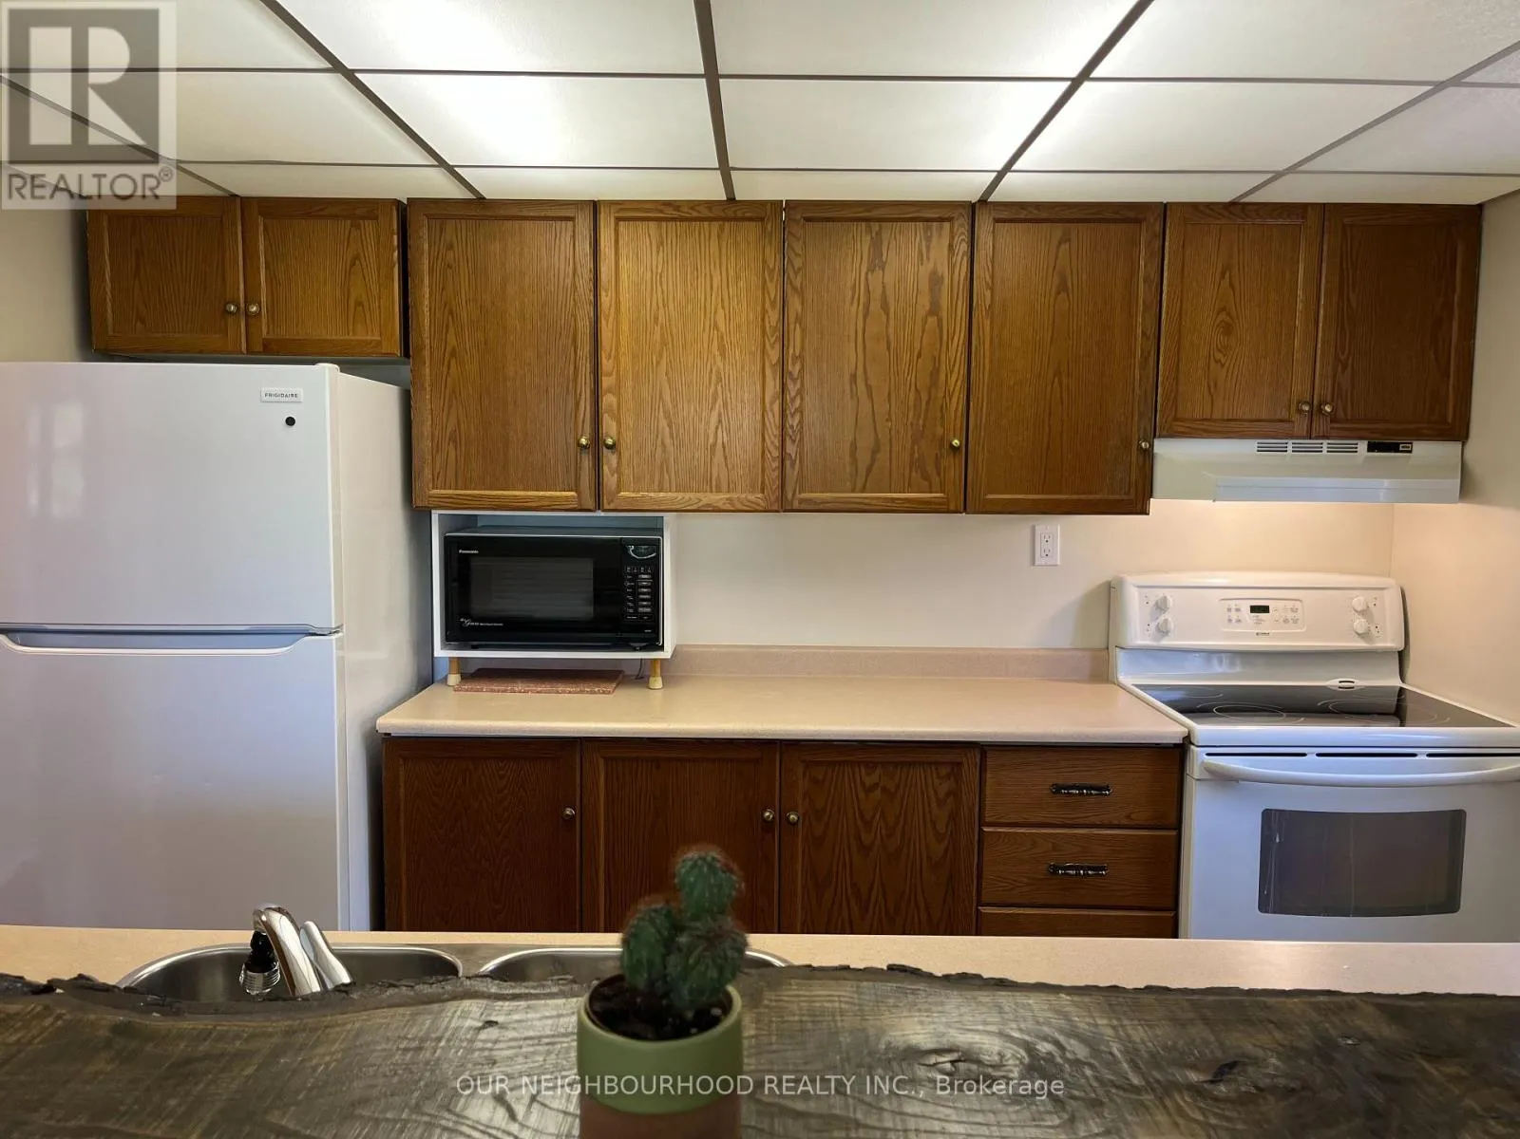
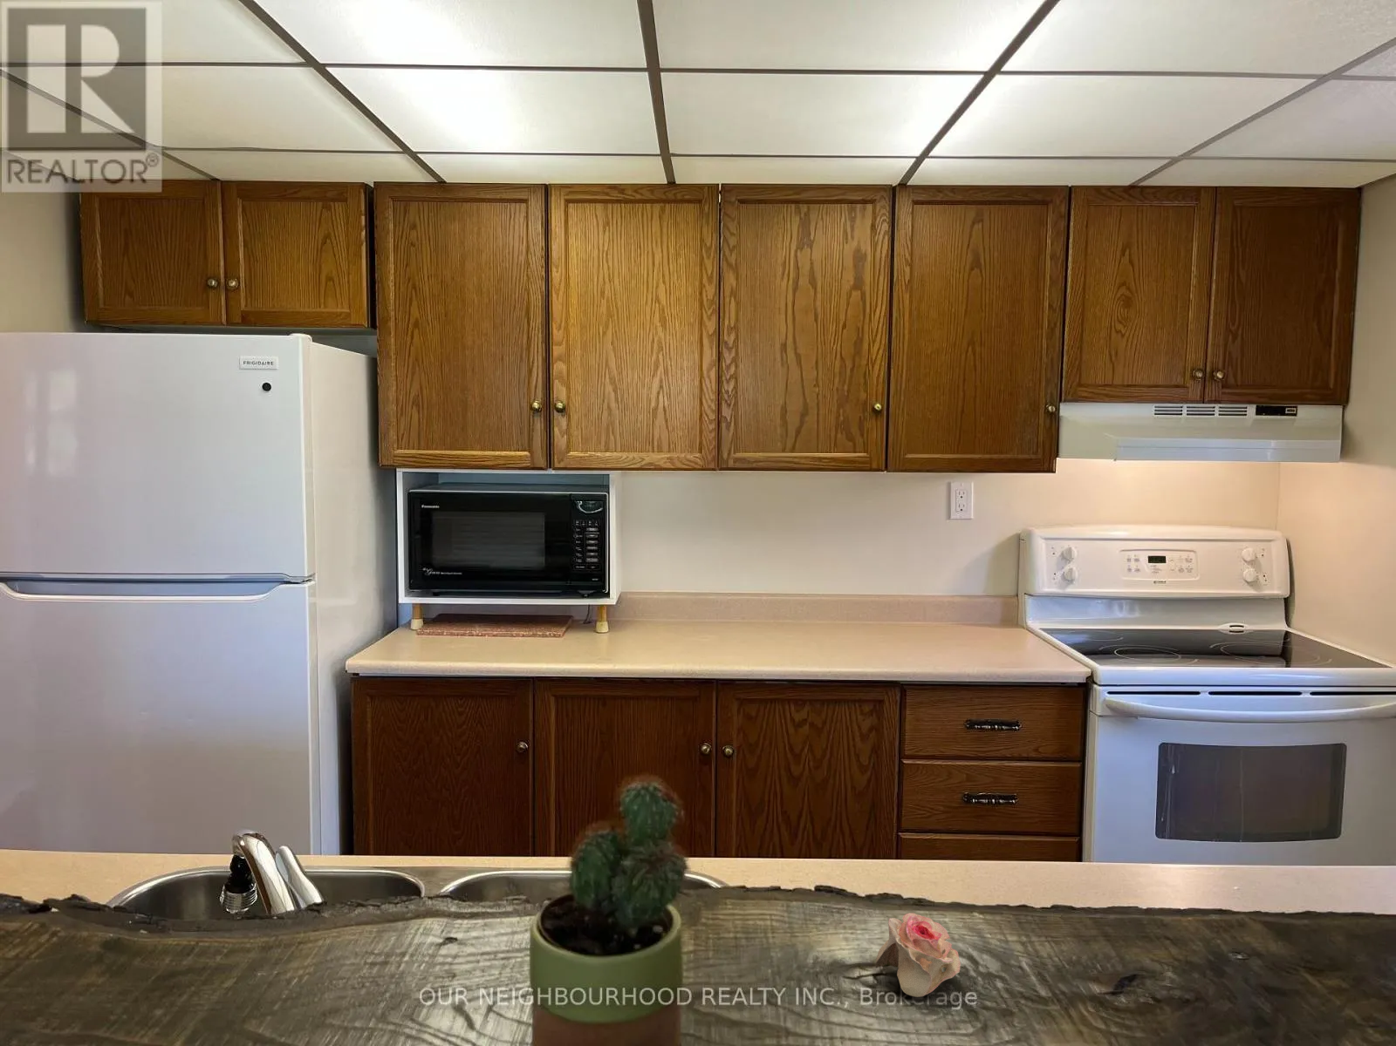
+ flower (919, 952)
